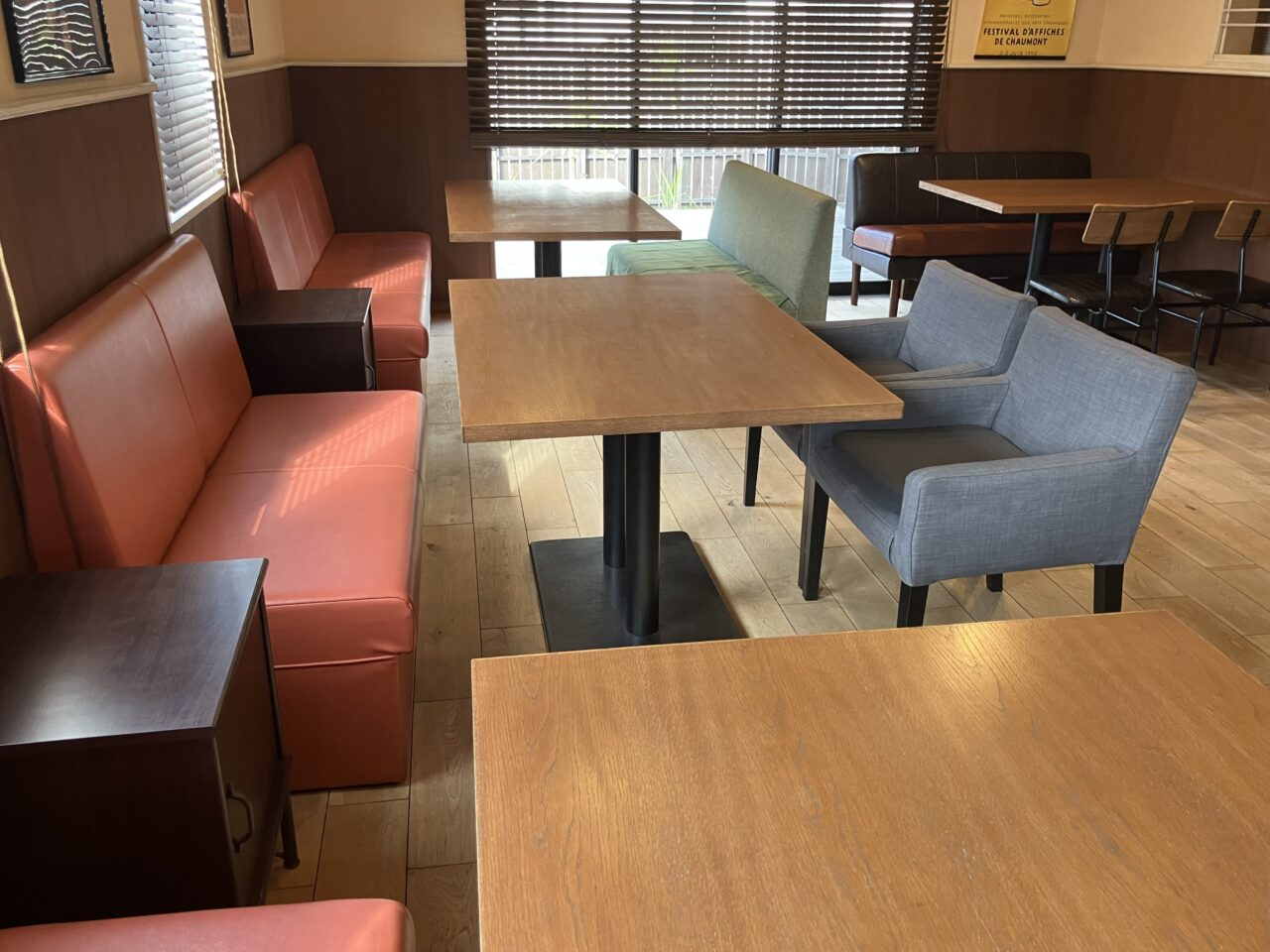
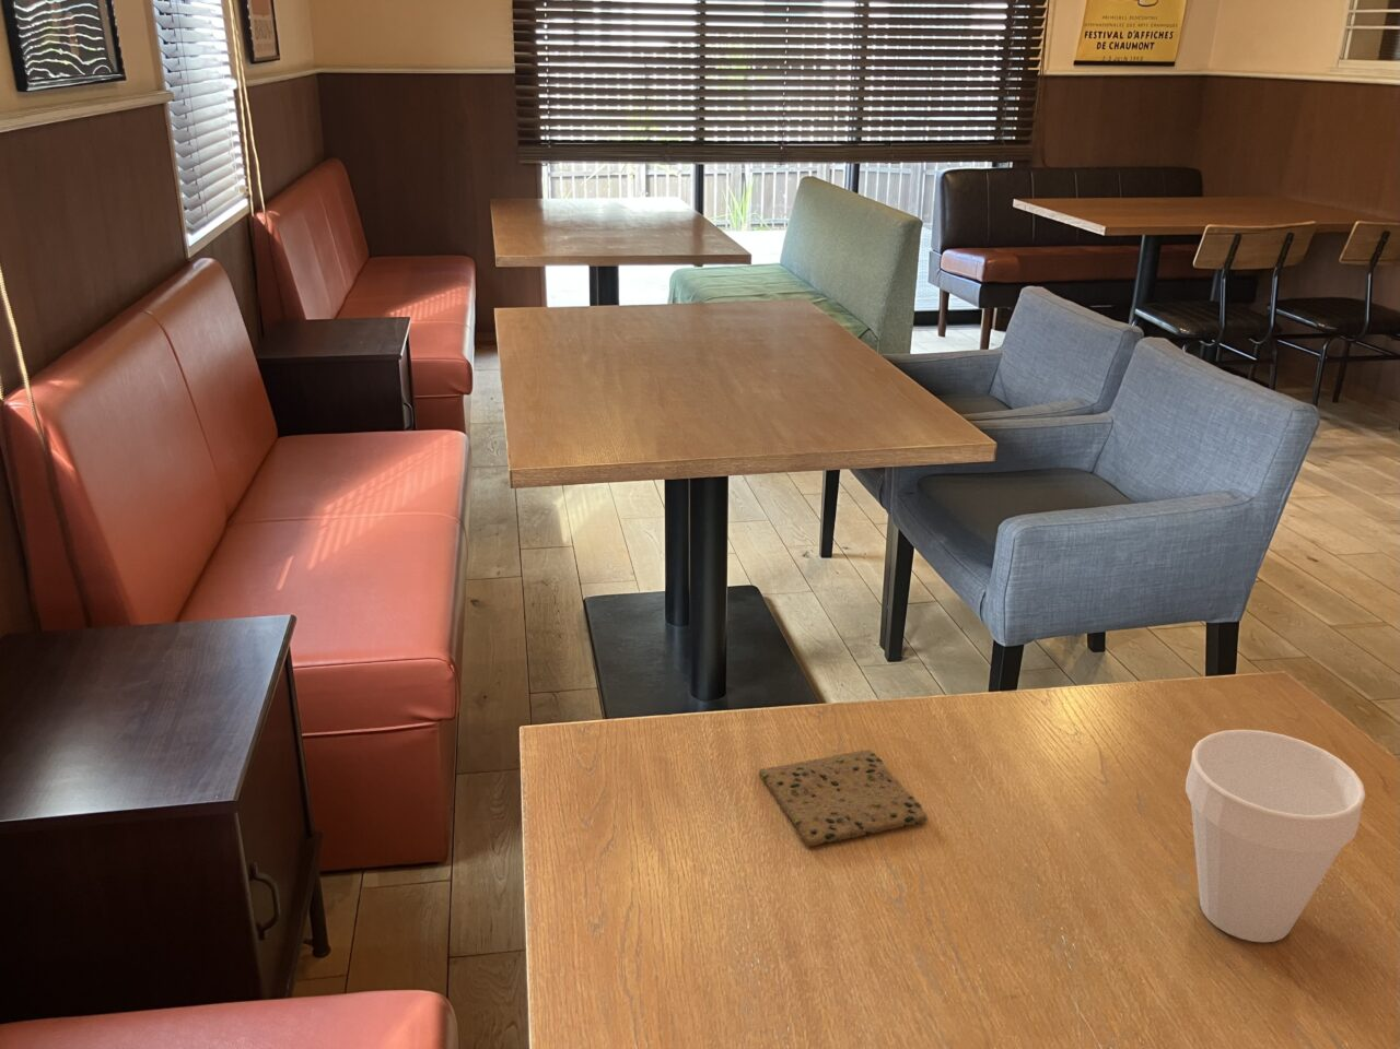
+ cookie (840, 792)
+ cup (1260, 844)
